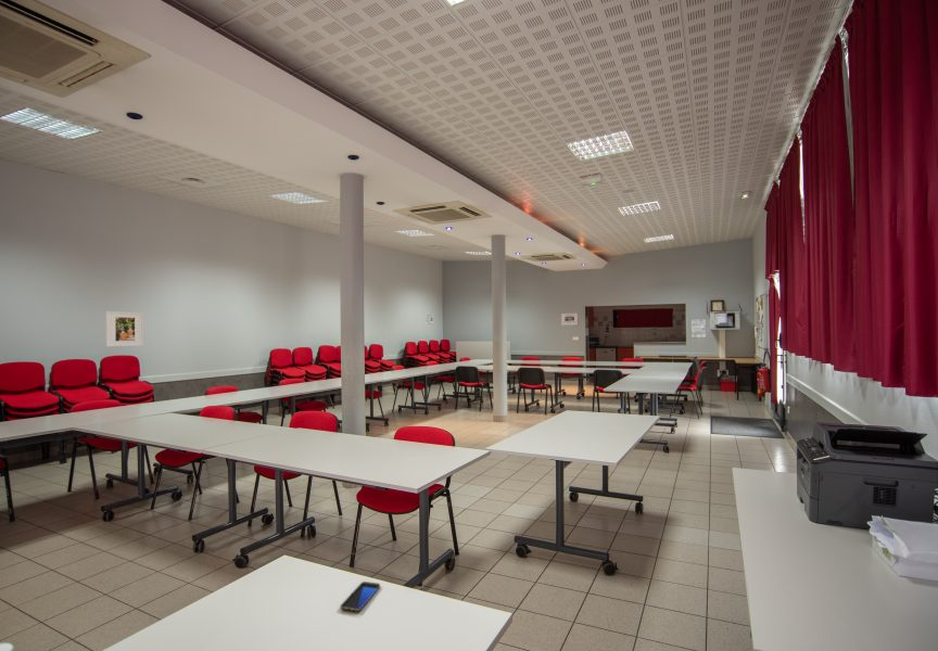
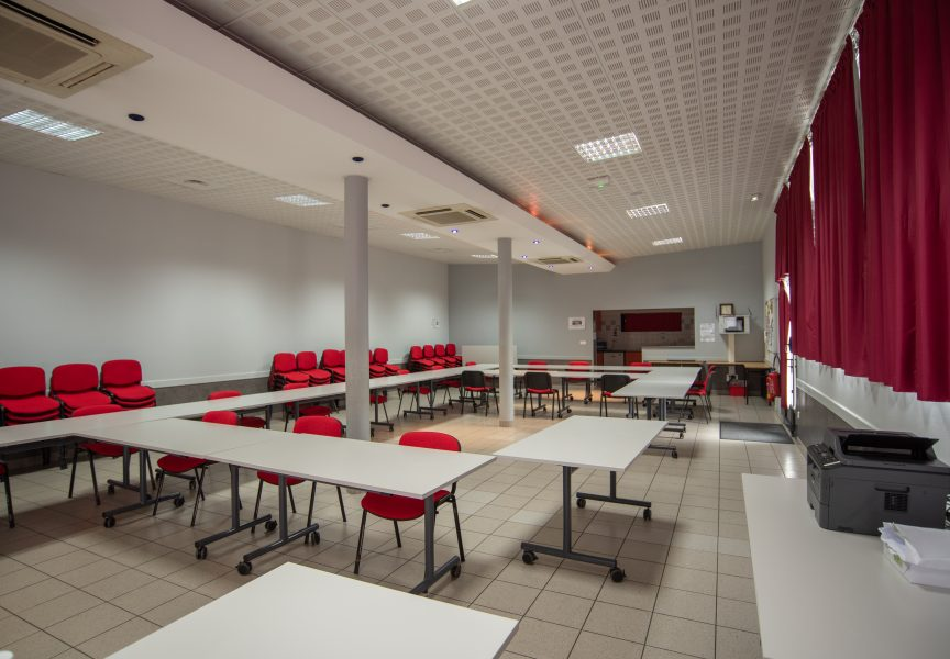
- smartphone (360, 595)
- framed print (125, 329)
